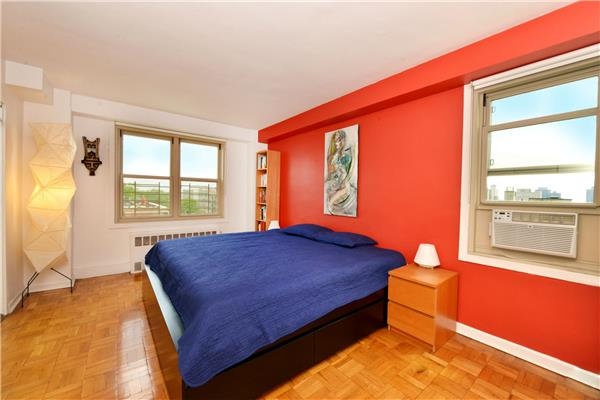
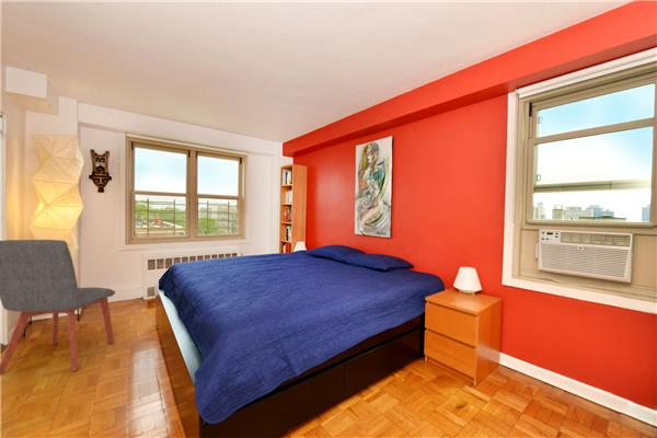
+ chair (58, 298)
